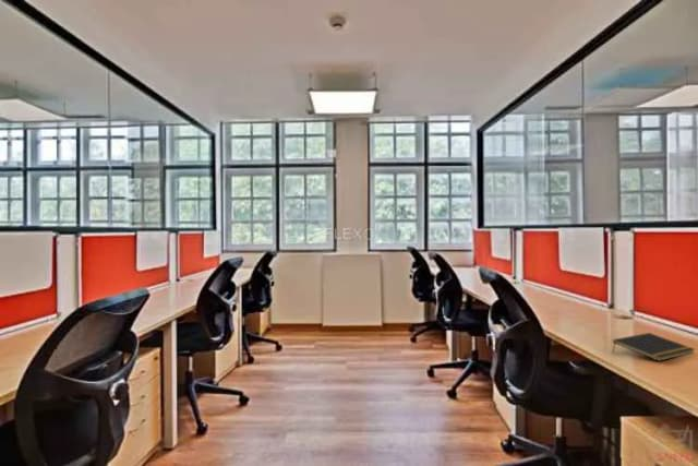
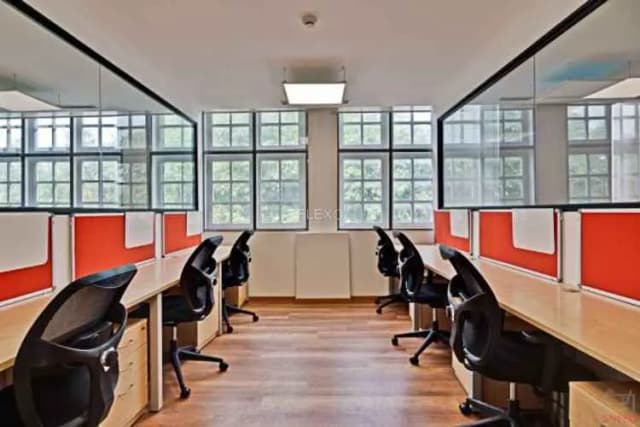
- notepad (653, 346)
